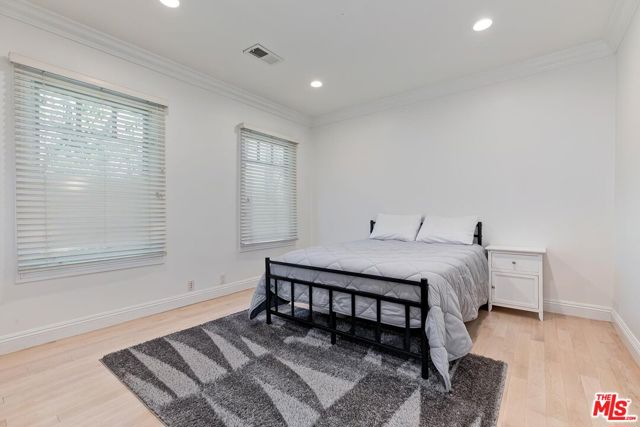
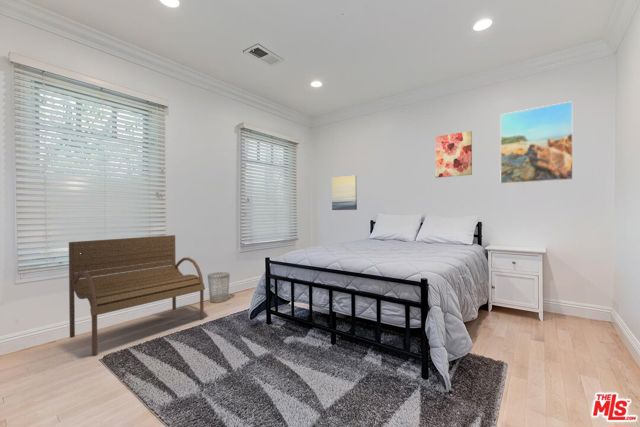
+ bench (142, 283)
+ wall art (344, 193)
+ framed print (534, 145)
+ wall art (453, 155)
+ wastebasket (218, 287)
